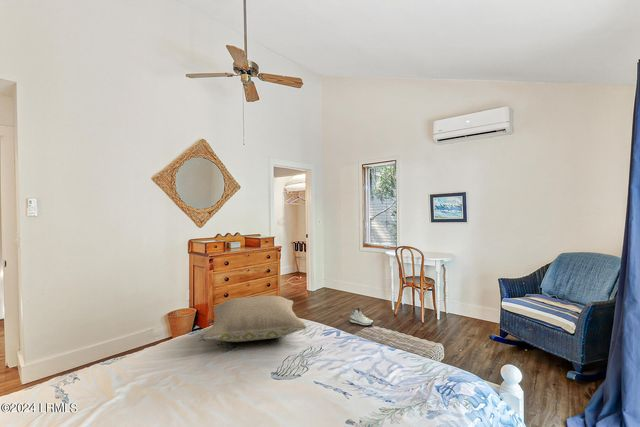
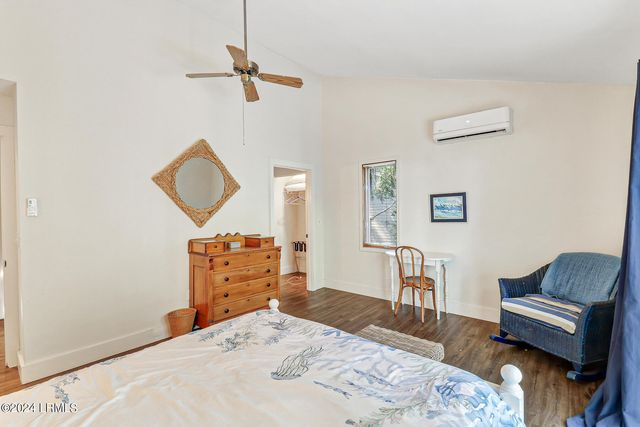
- pillow (255, 316)
- sneaker (361, 316)
